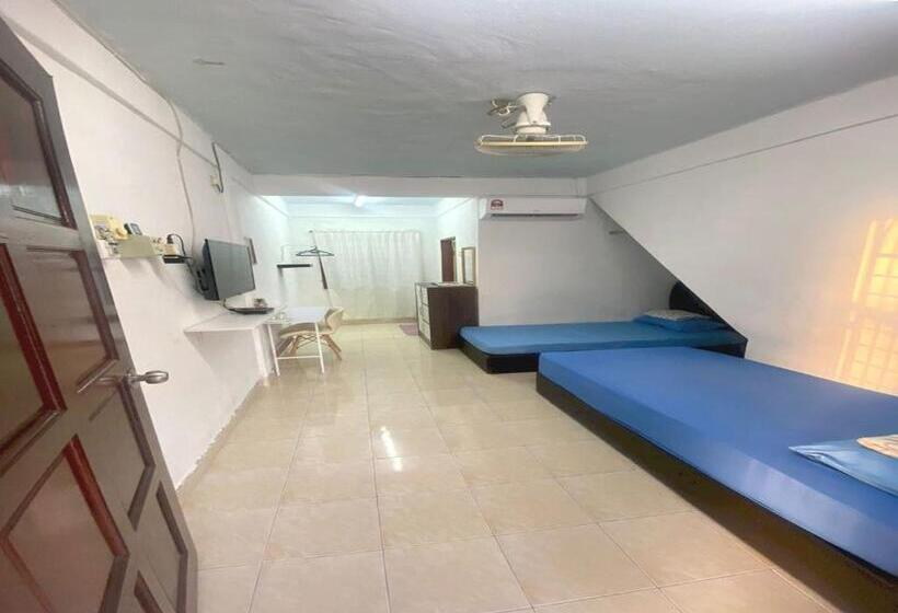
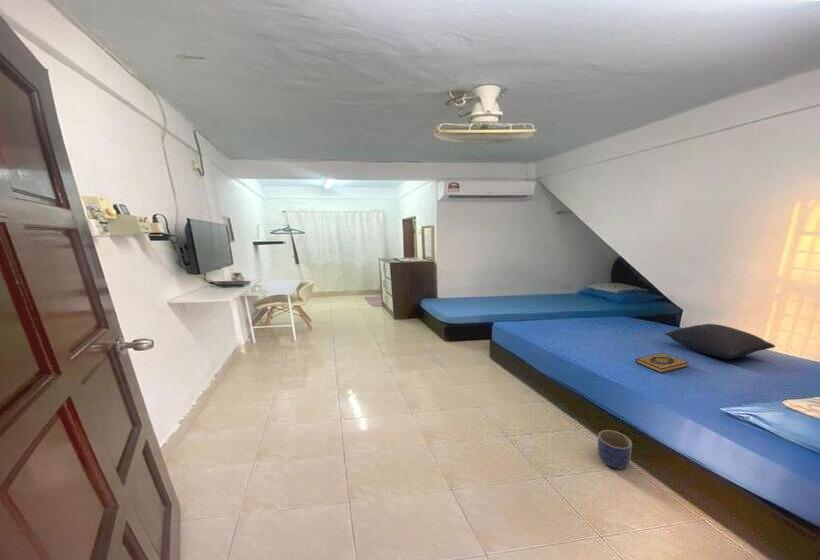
+ pillow (716, 340)
+ planter (613, 450)
+ hardback book (661, 362)
